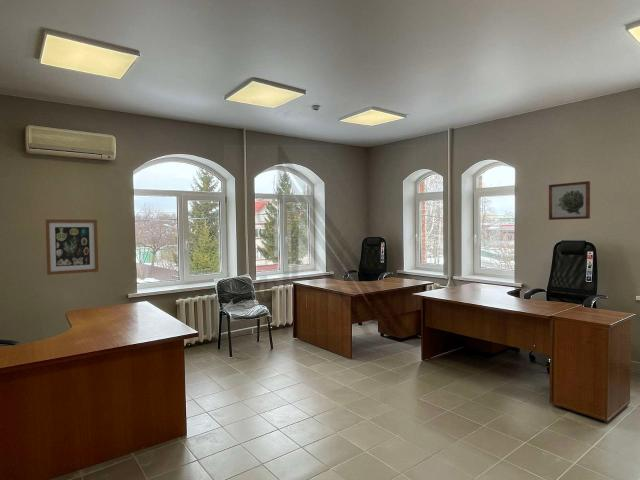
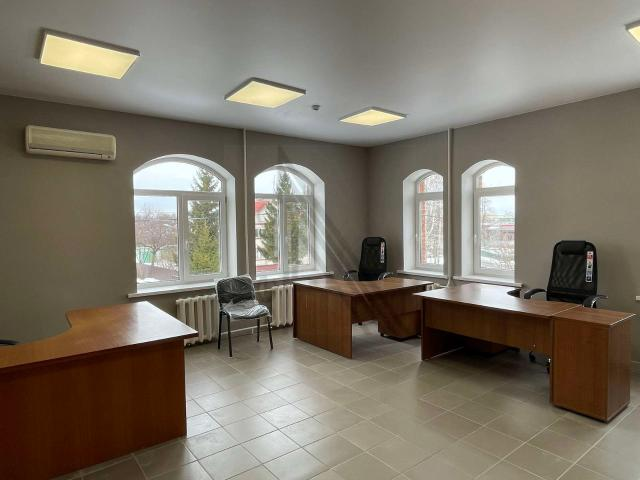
- wall art (568, 201)
- wall art (72, 246)
